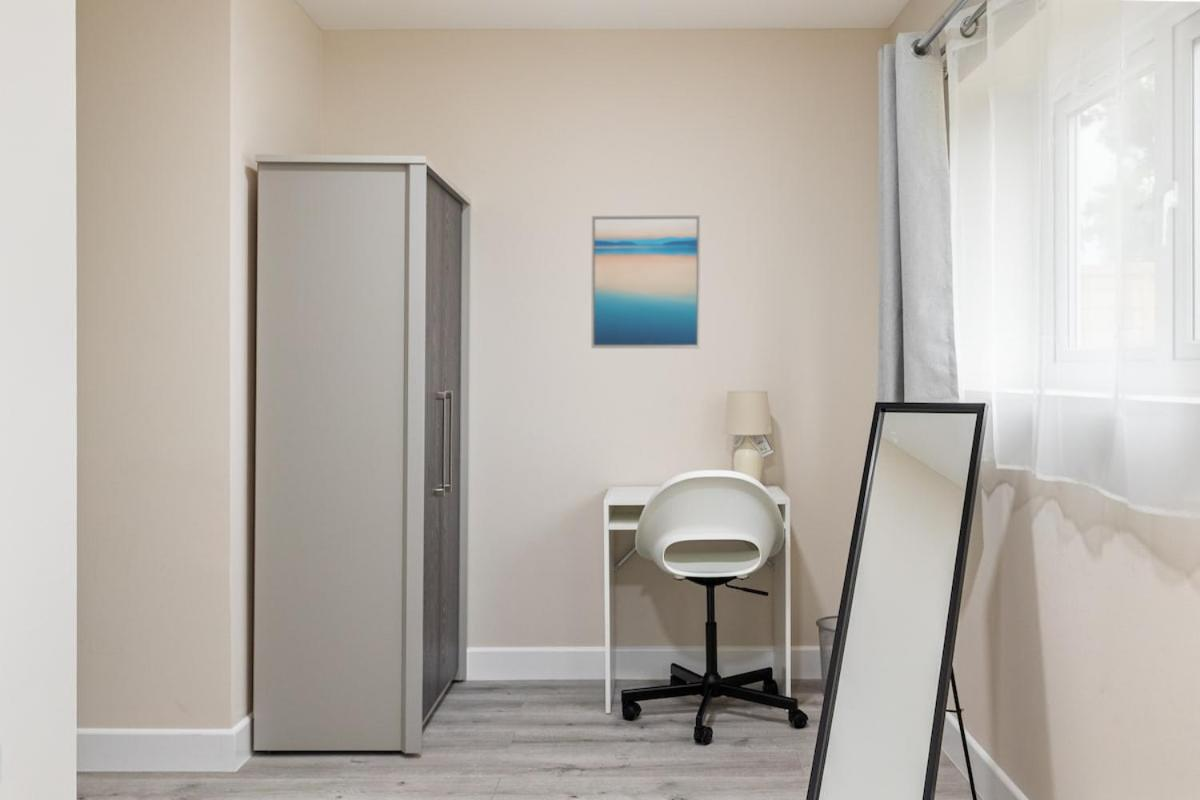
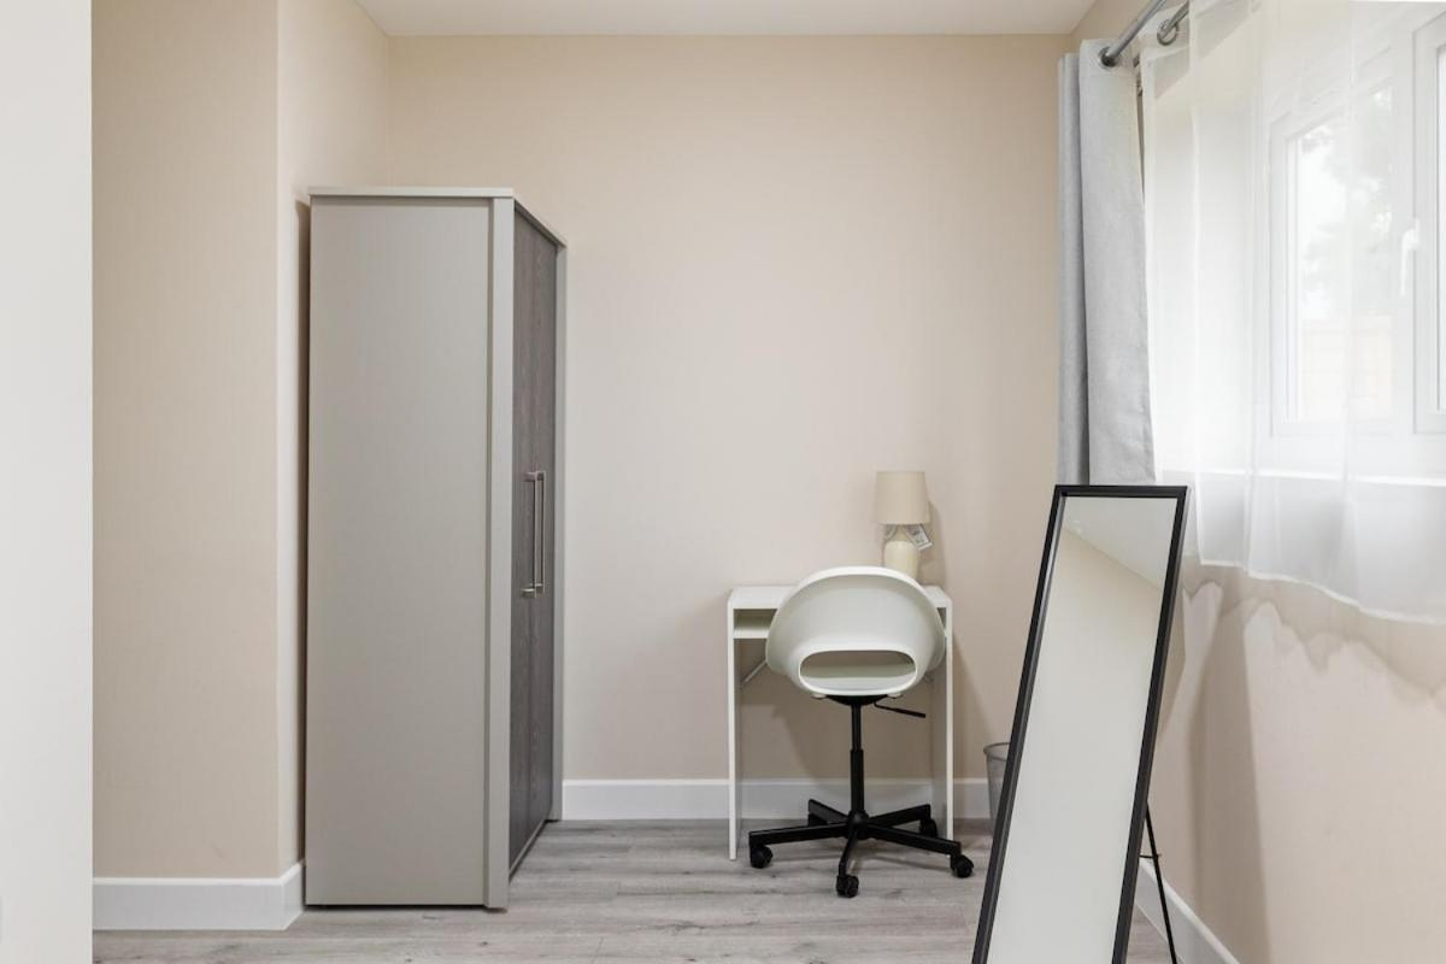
- wall art (645, 282)
